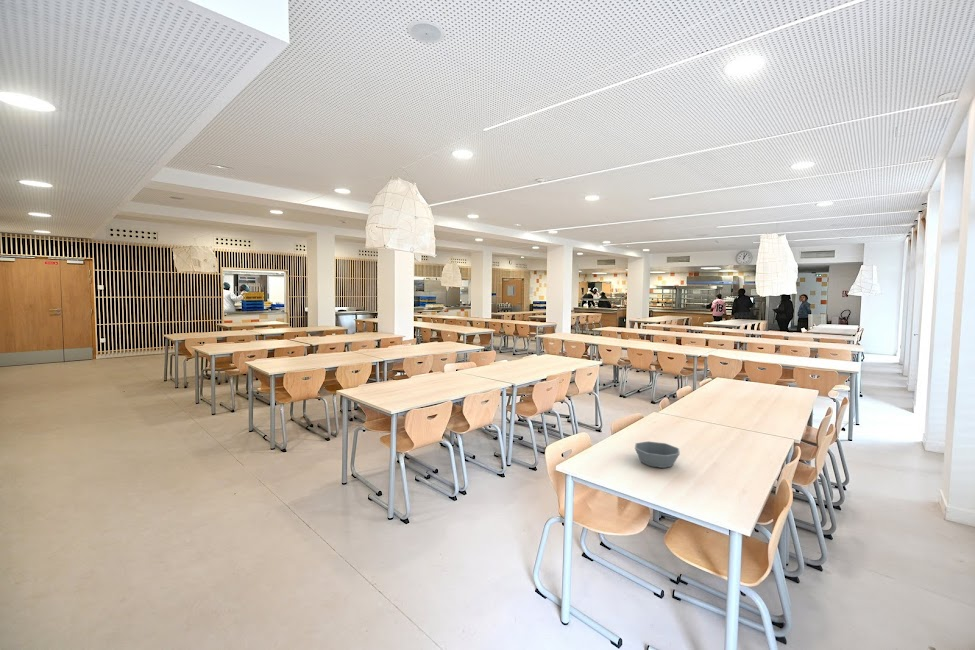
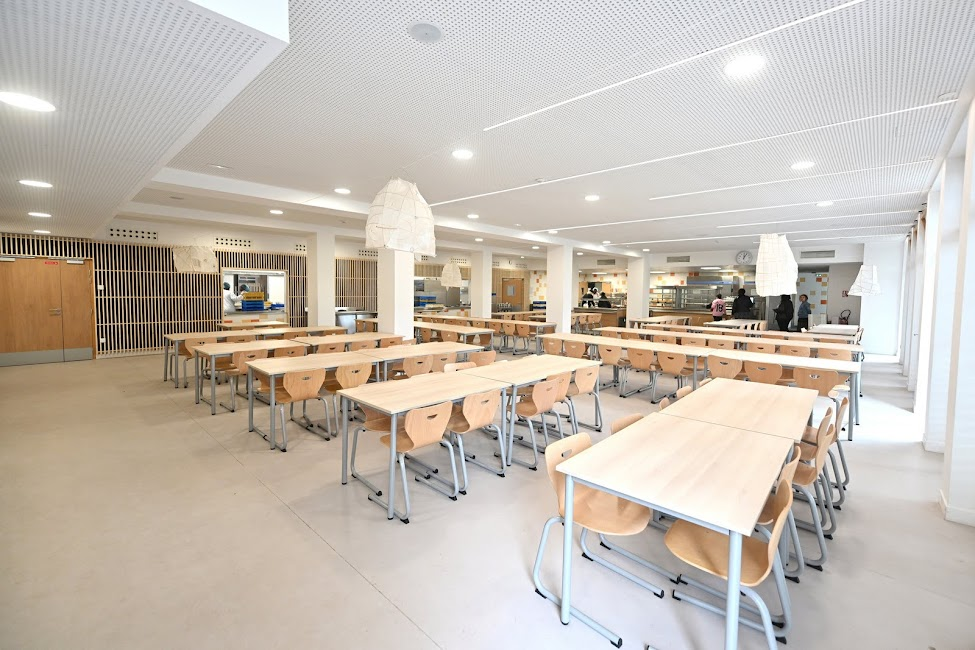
- bowl (656, 455)
